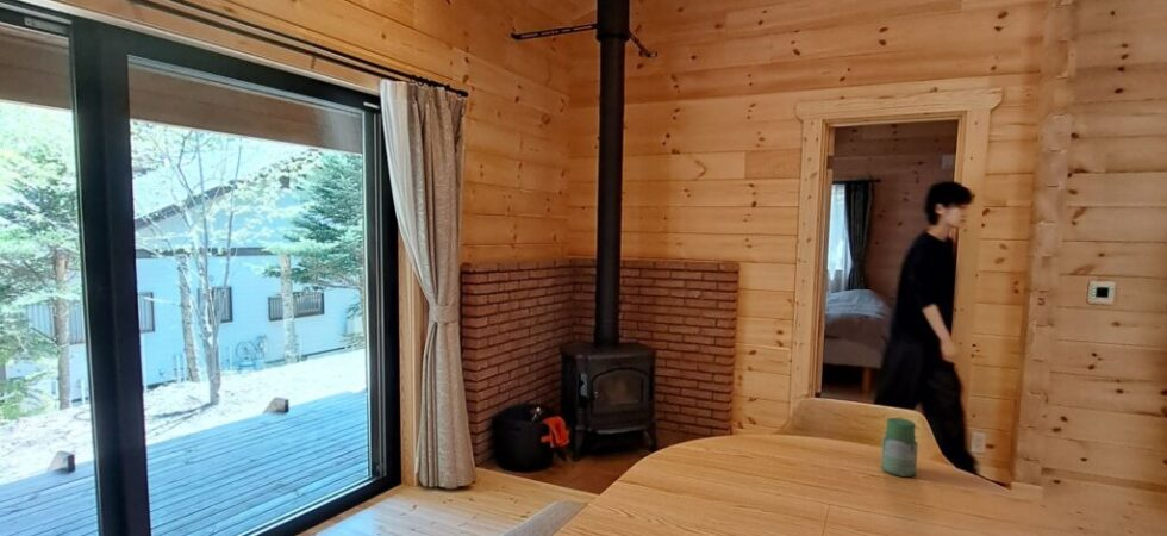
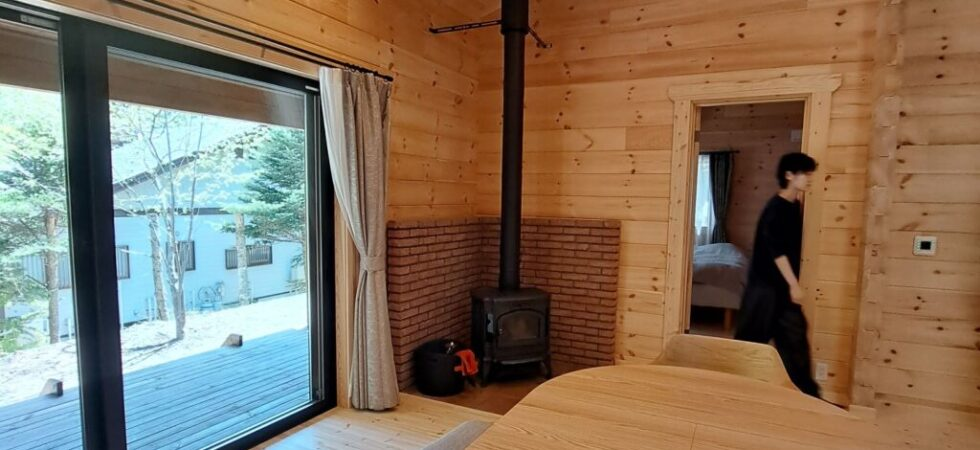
- jar (899, 445)
